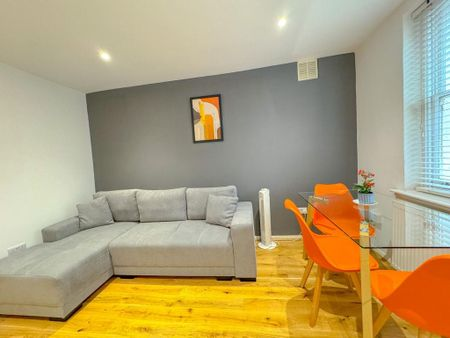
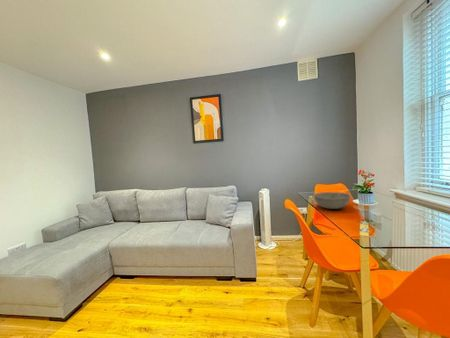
+ bowl (331, 201)
